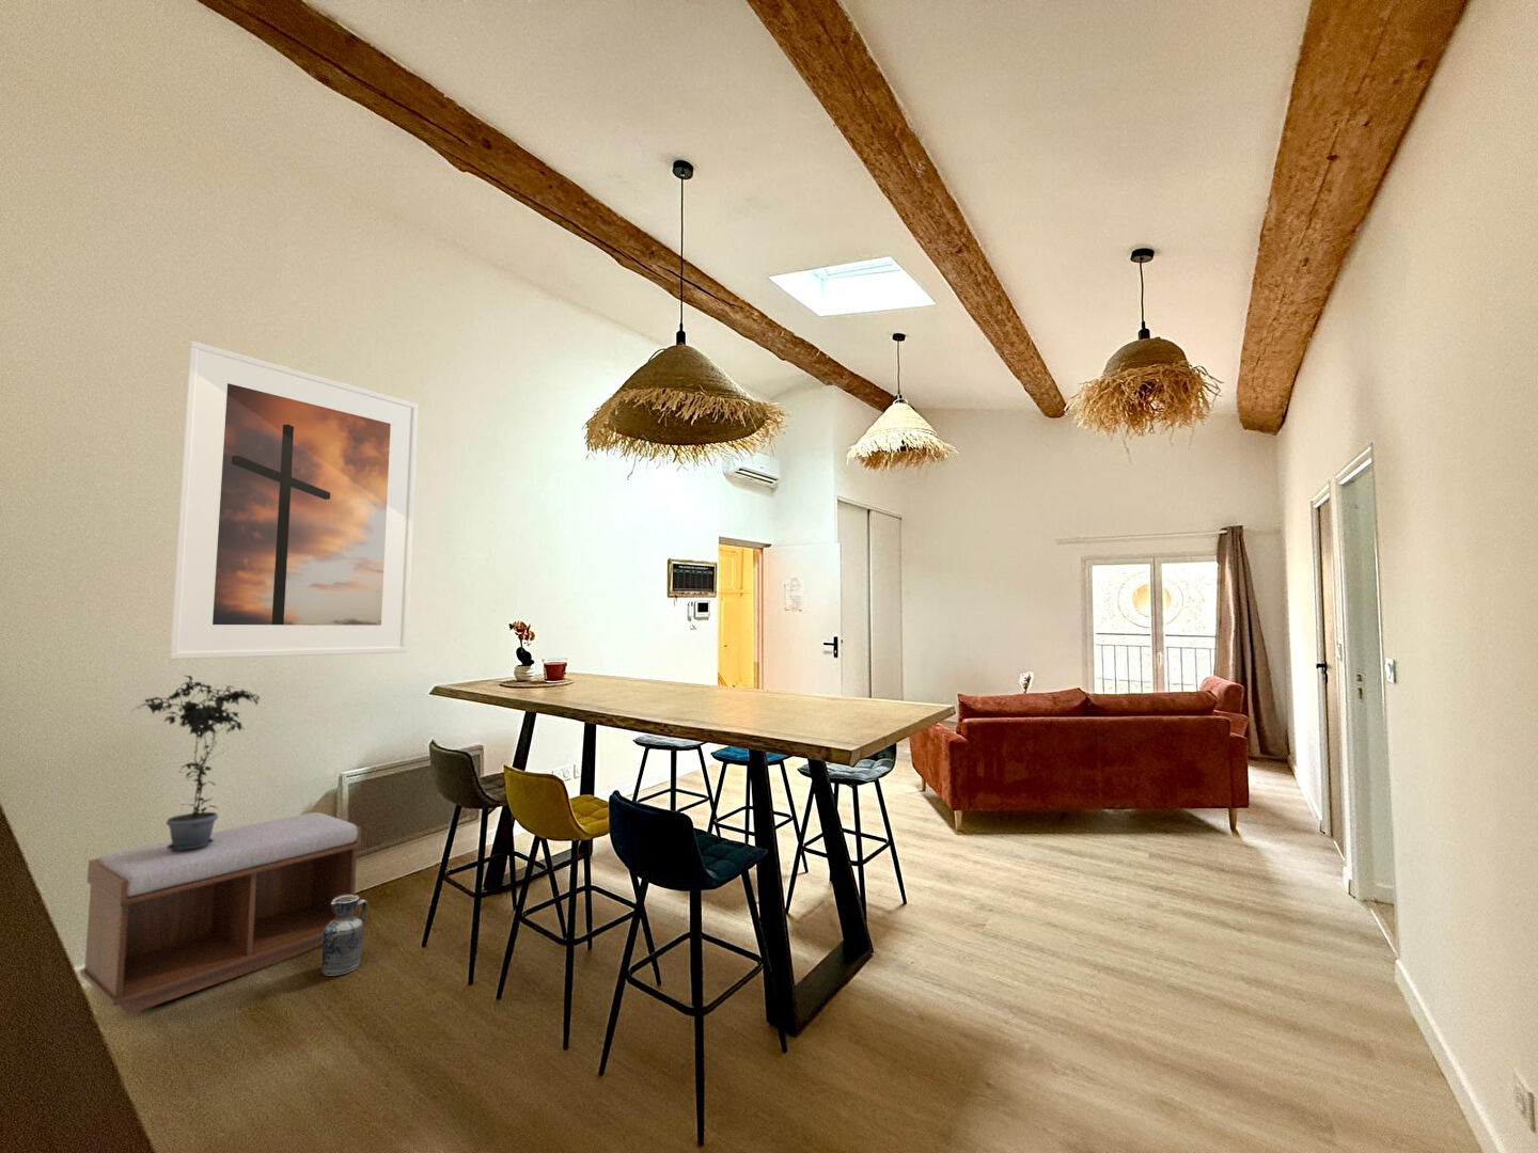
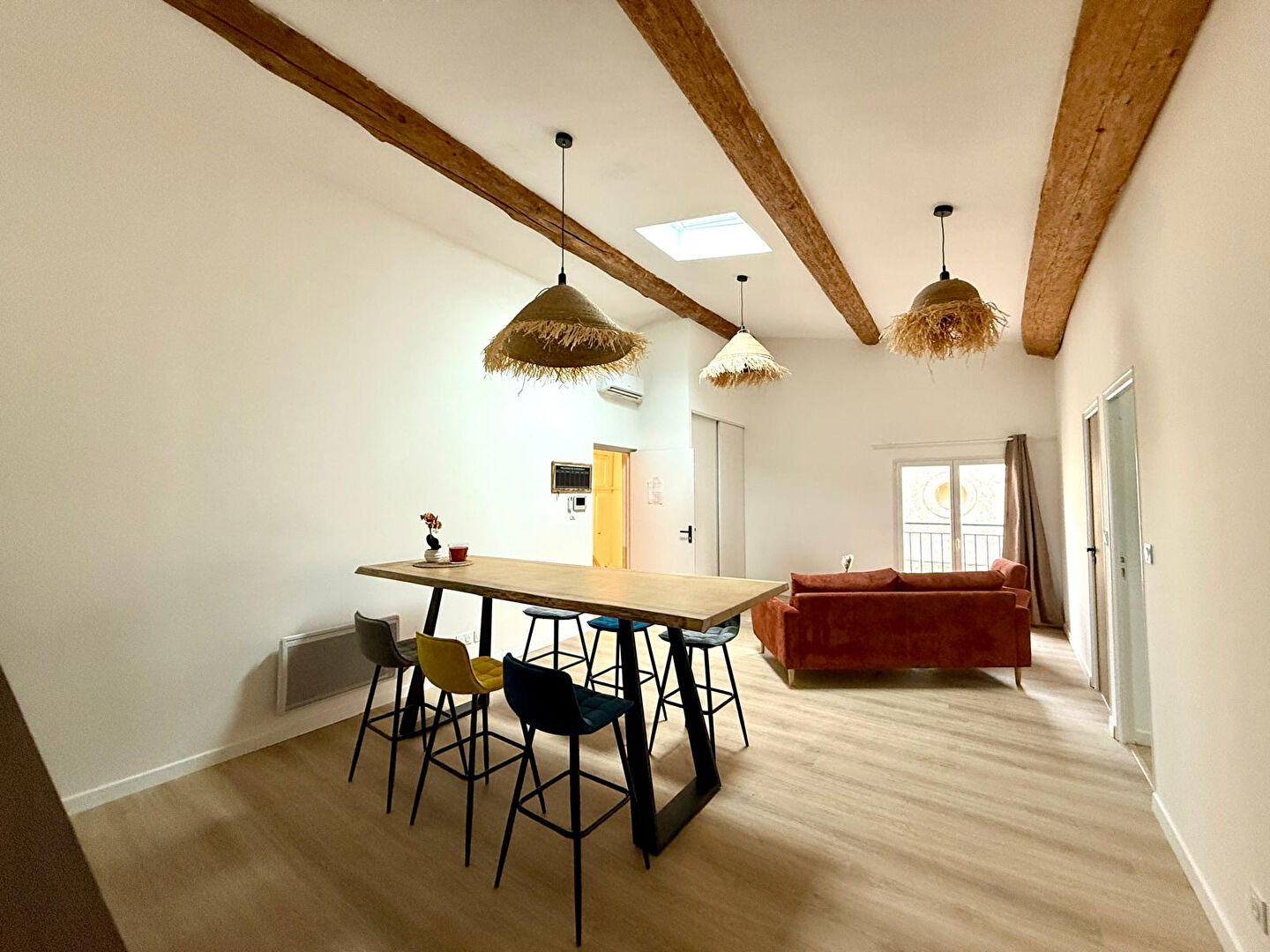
- potted plant (199, 761)
- bench (233, 897)
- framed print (310, 514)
- ceramic jug (346, 933)
